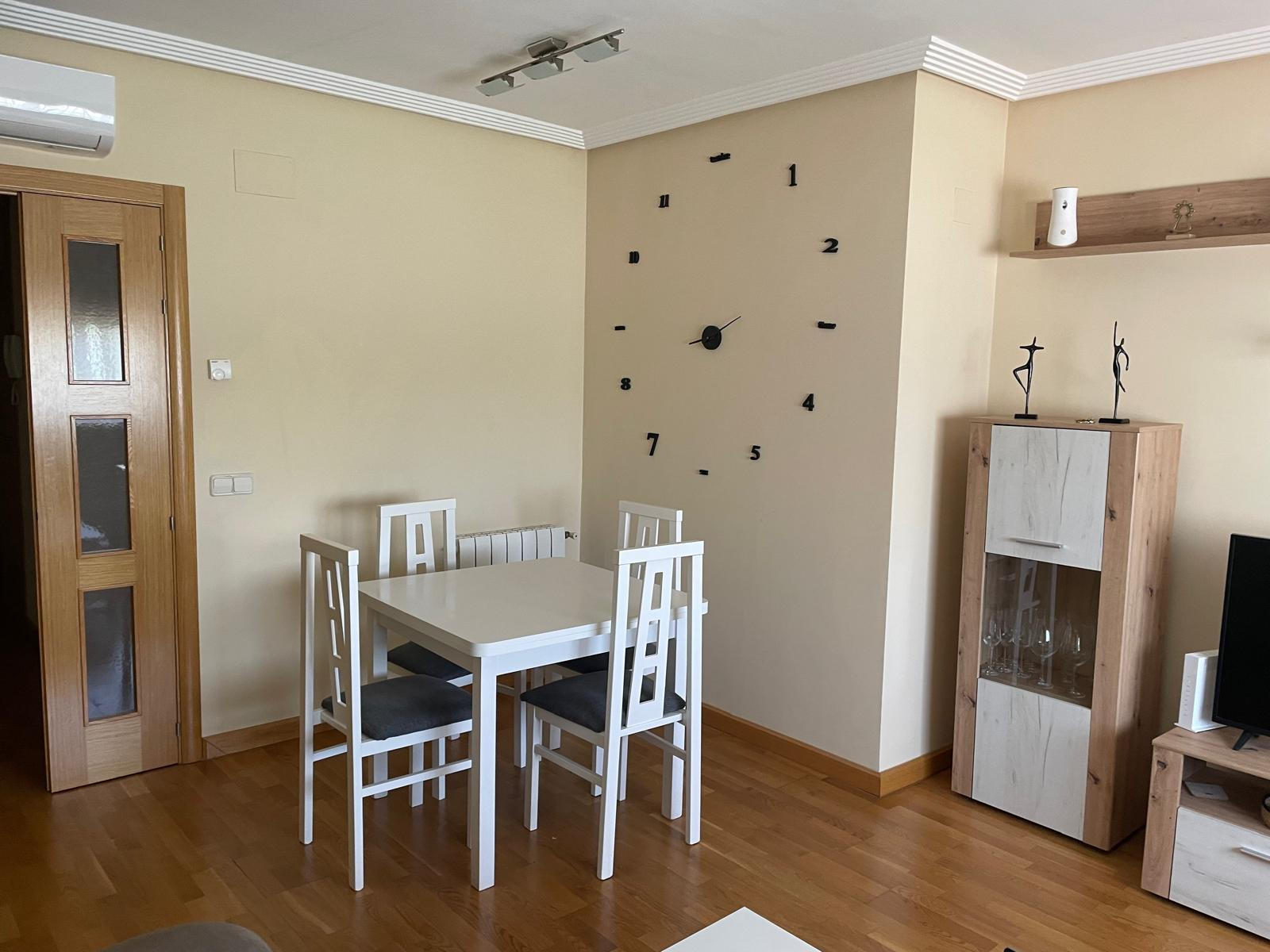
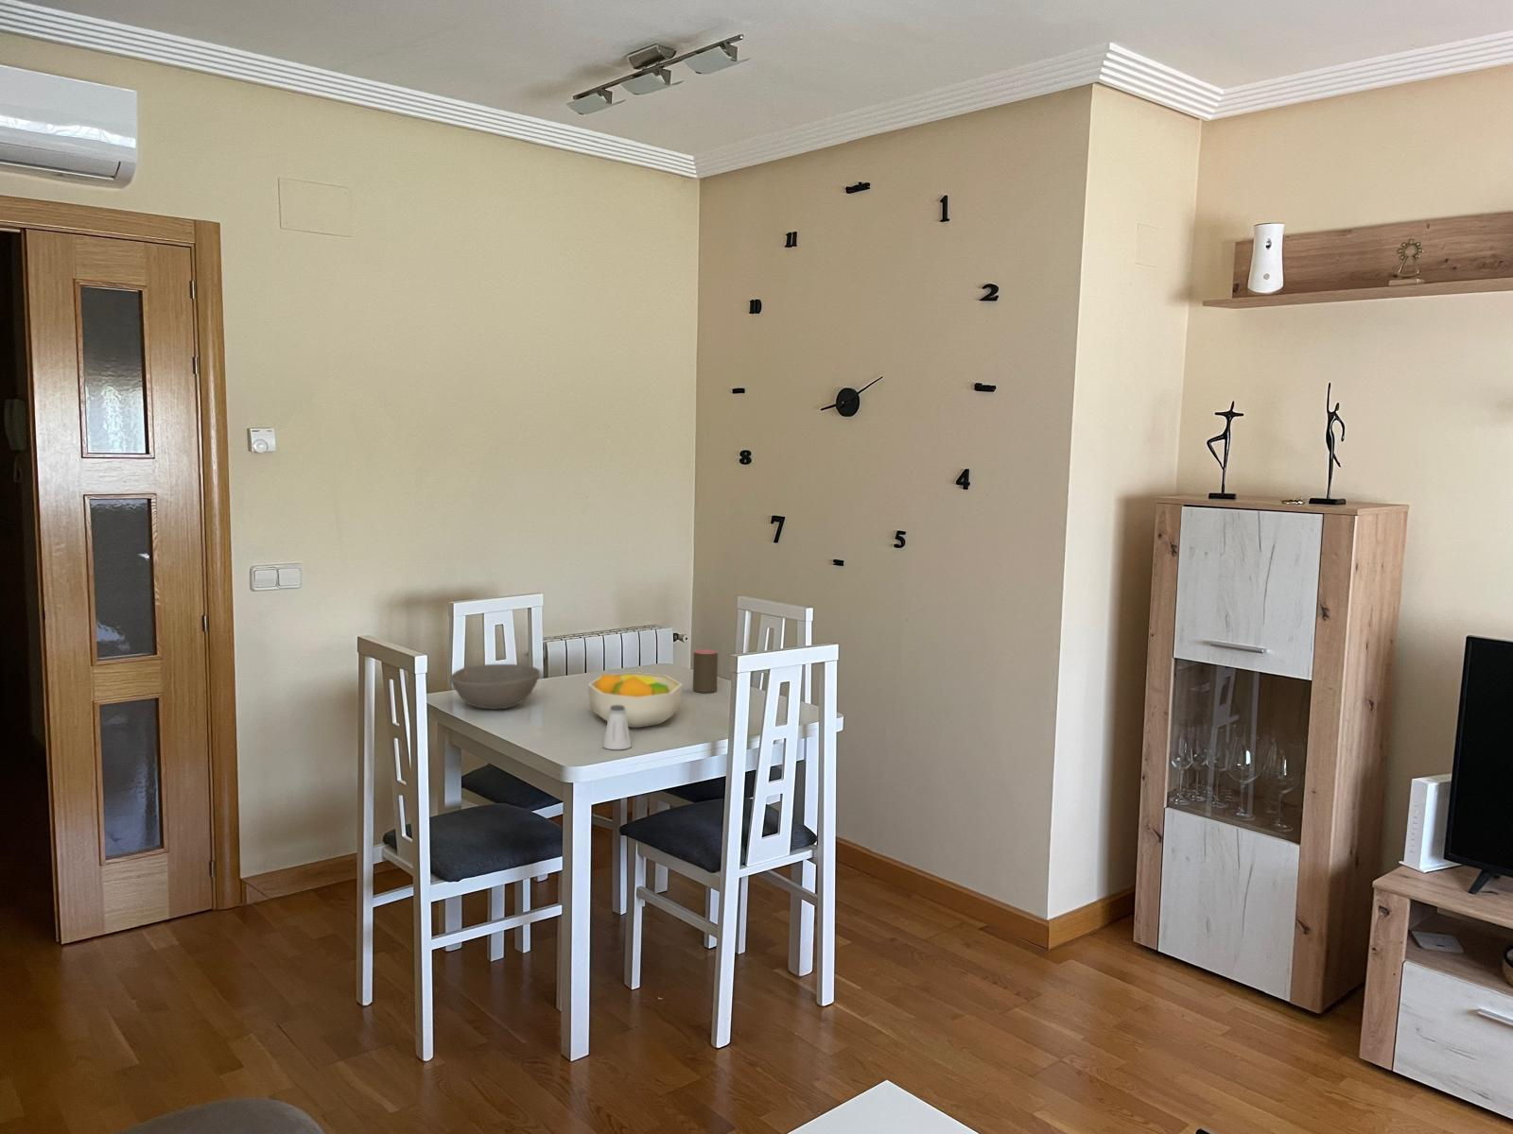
+ bowl (494, 688)
+ cup (704, 671)
+ fruit bowl (635, 693)
+ saltshaker (617, 725)
